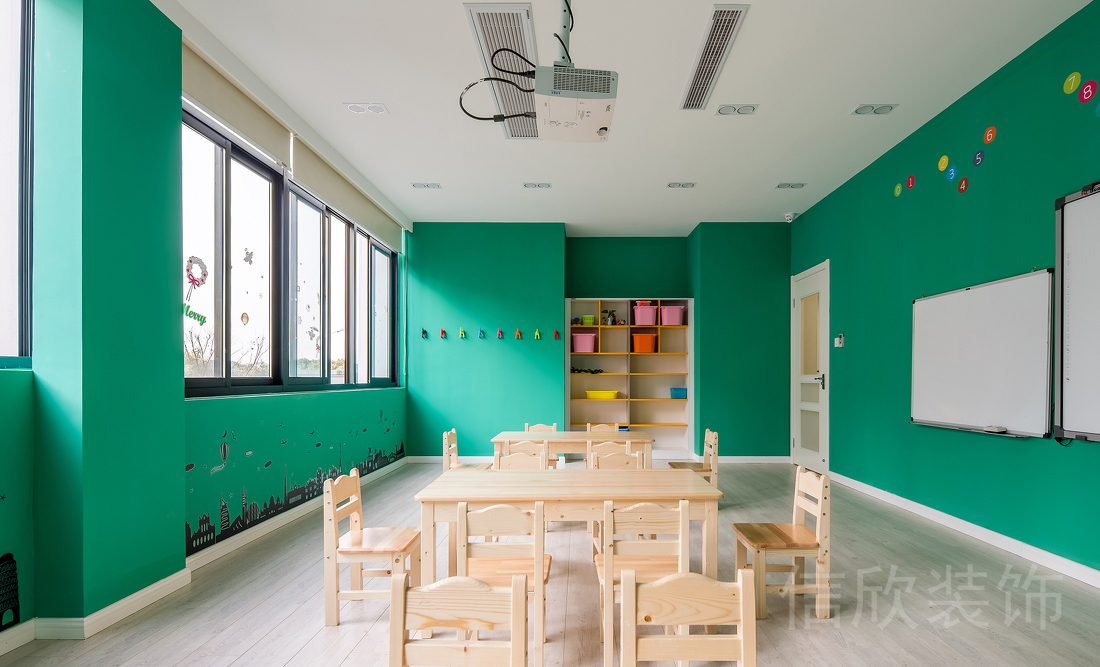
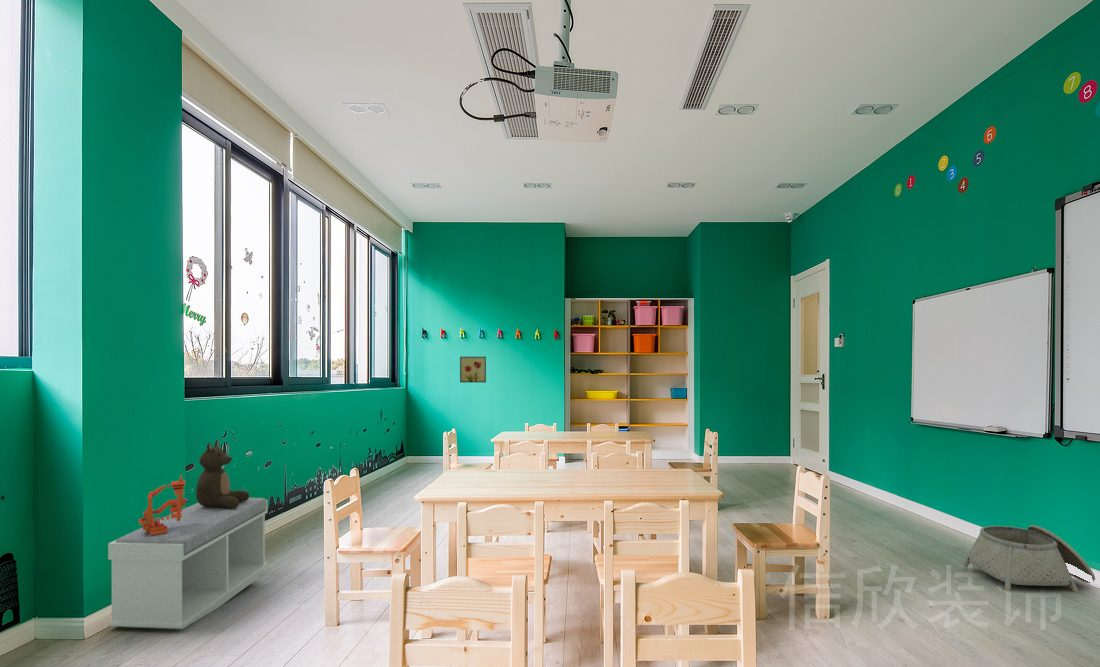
+ bench (198, 558)
+ stuffed bear (222, 472)
+ basket (1031, 553)
+ wall art (473, 369)
+ toy blocks (165, 503)
